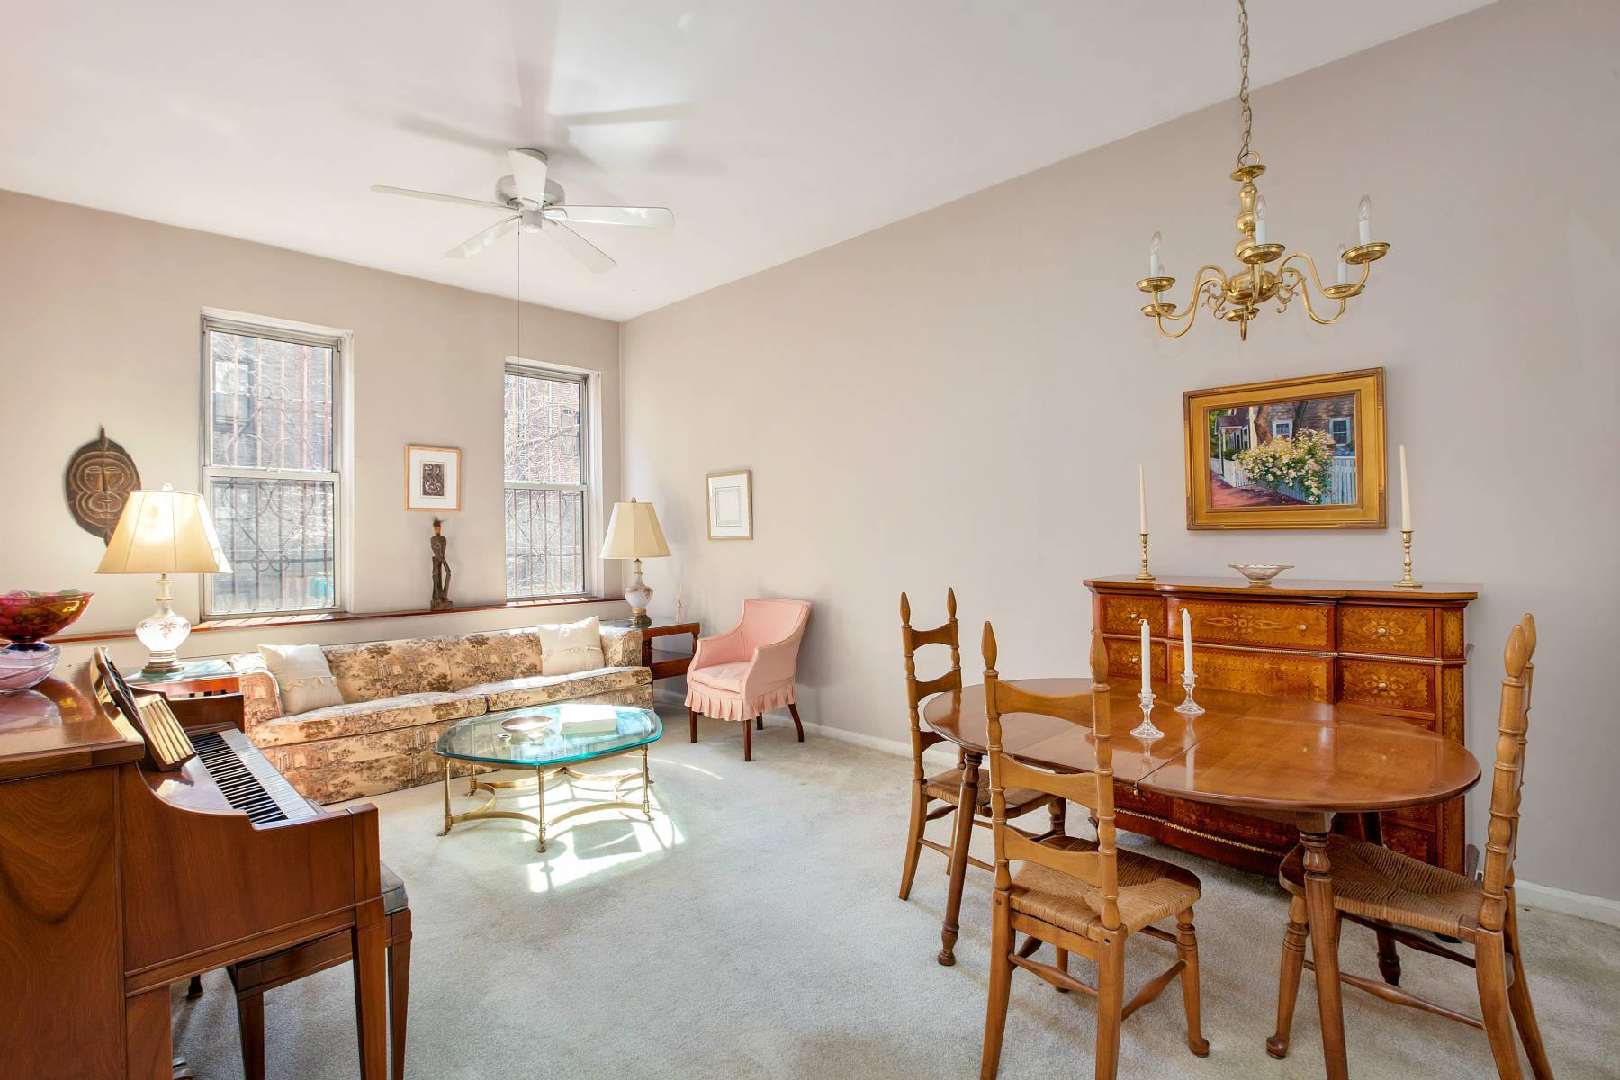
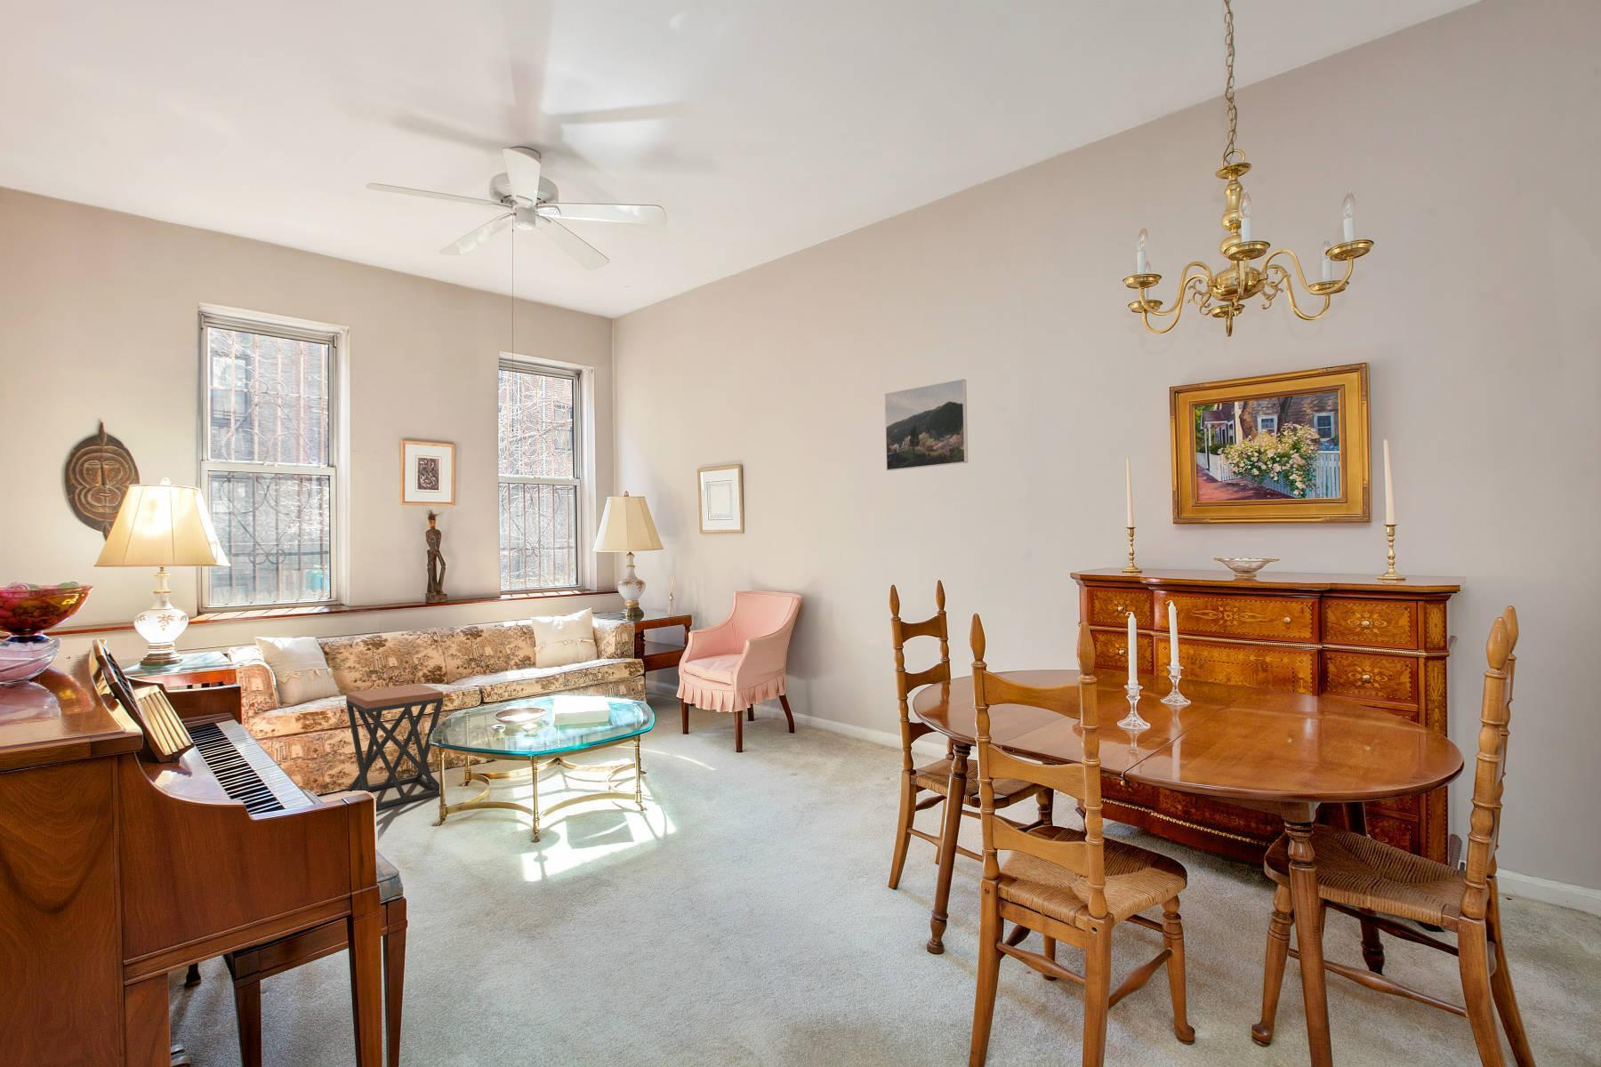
+ stool (395, 742)
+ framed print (924, 426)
